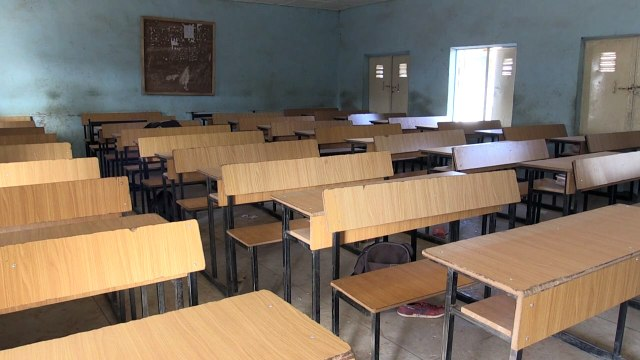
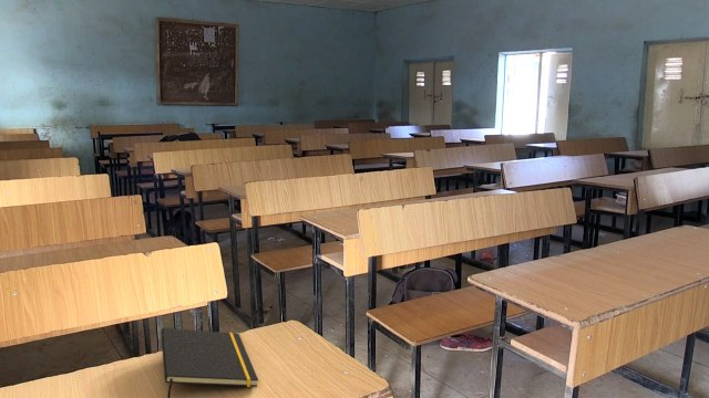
+ notepad (206, 355)
